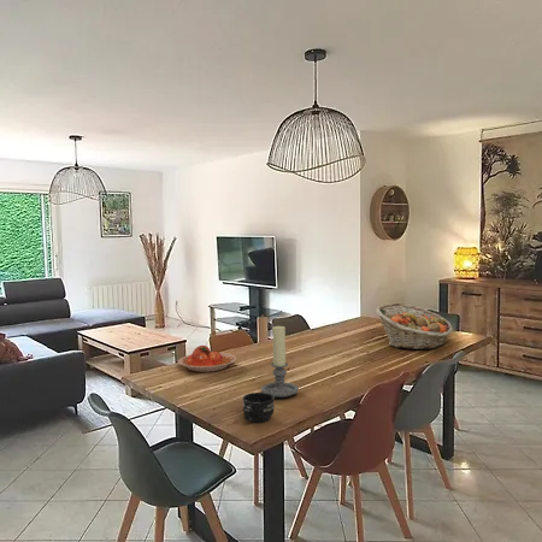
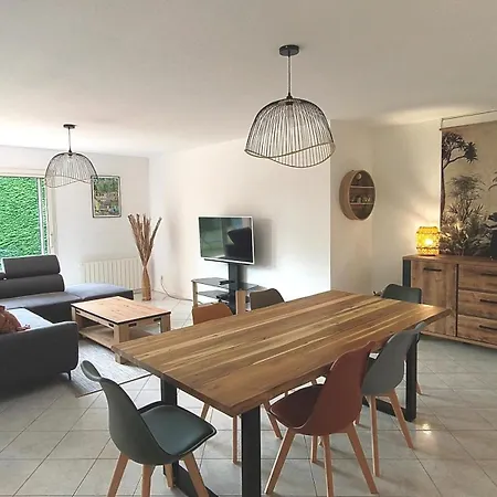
- plate (207, 355)
- candle holder (277, 360)
- mug (255, 408)
- fruit basket (413, 324)
